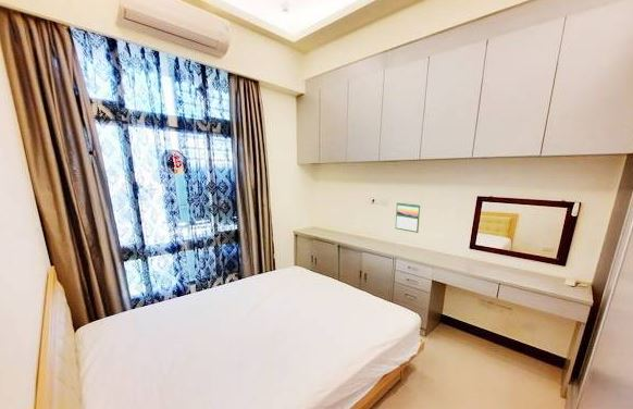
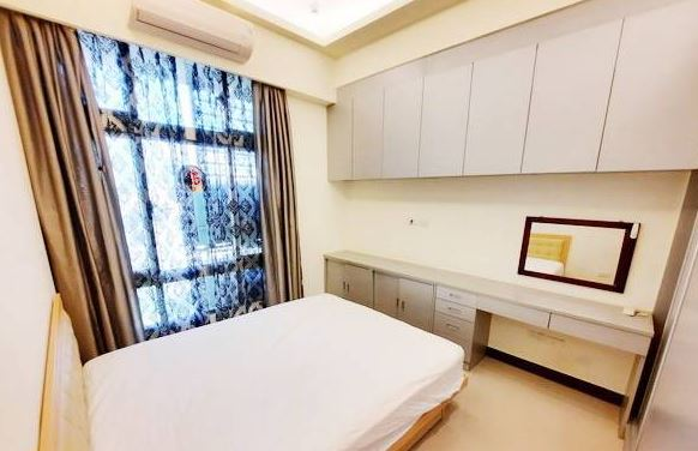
- calendar (407, 216)
